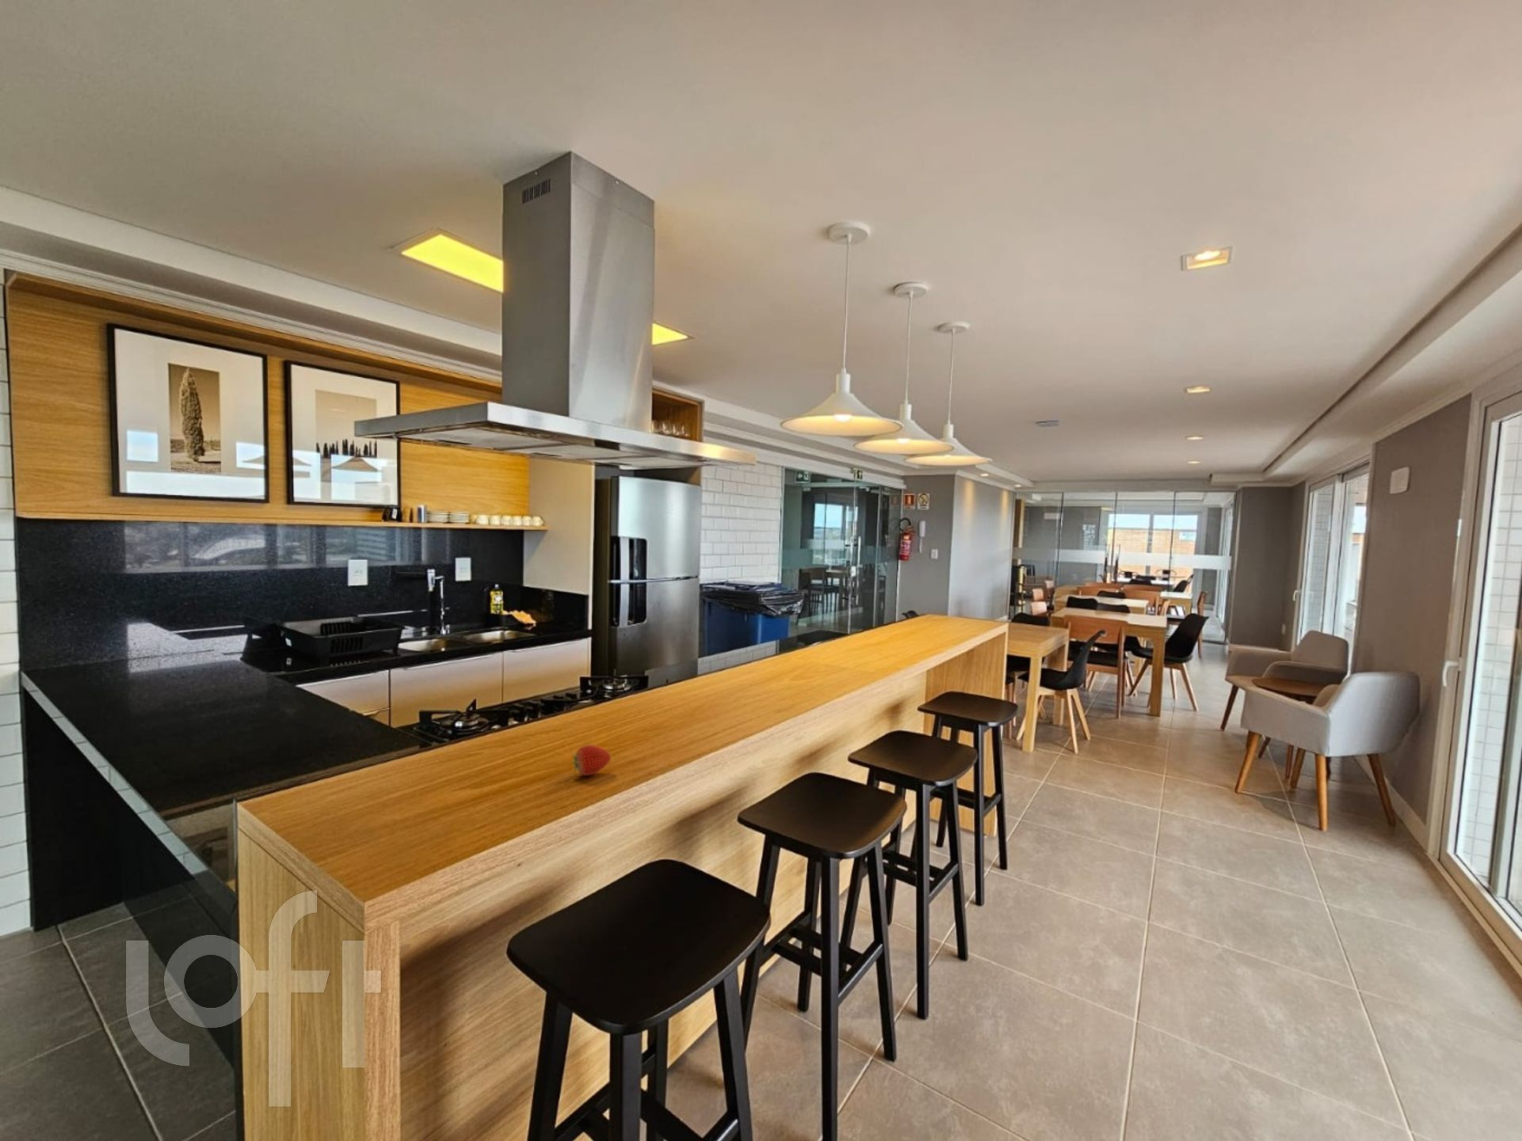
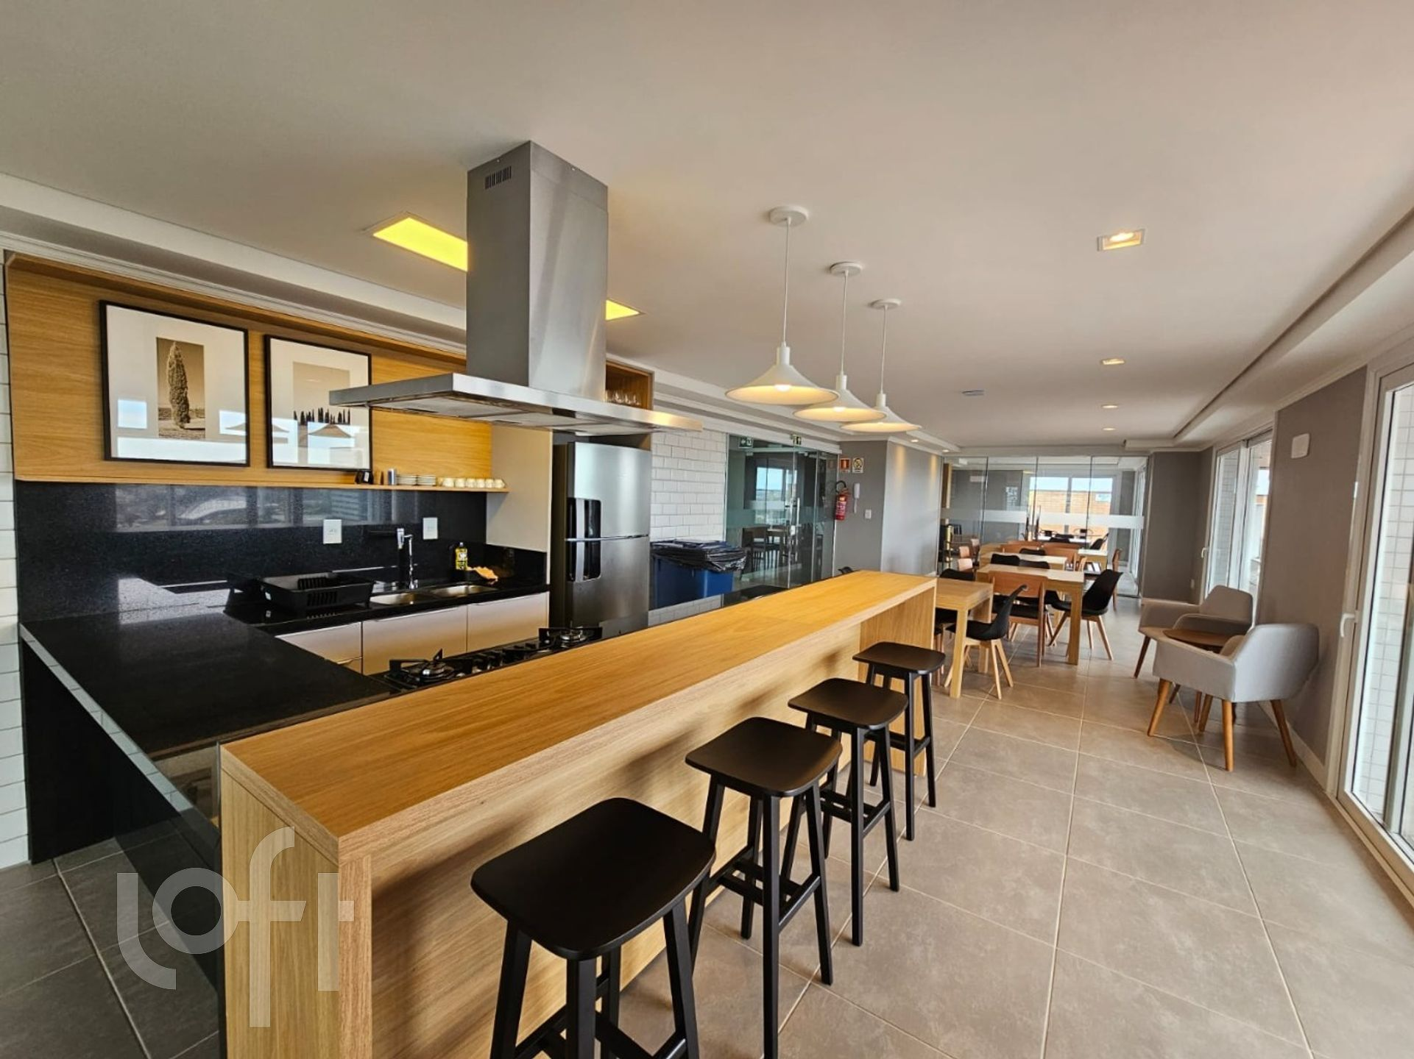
- fruit (588, 760)
